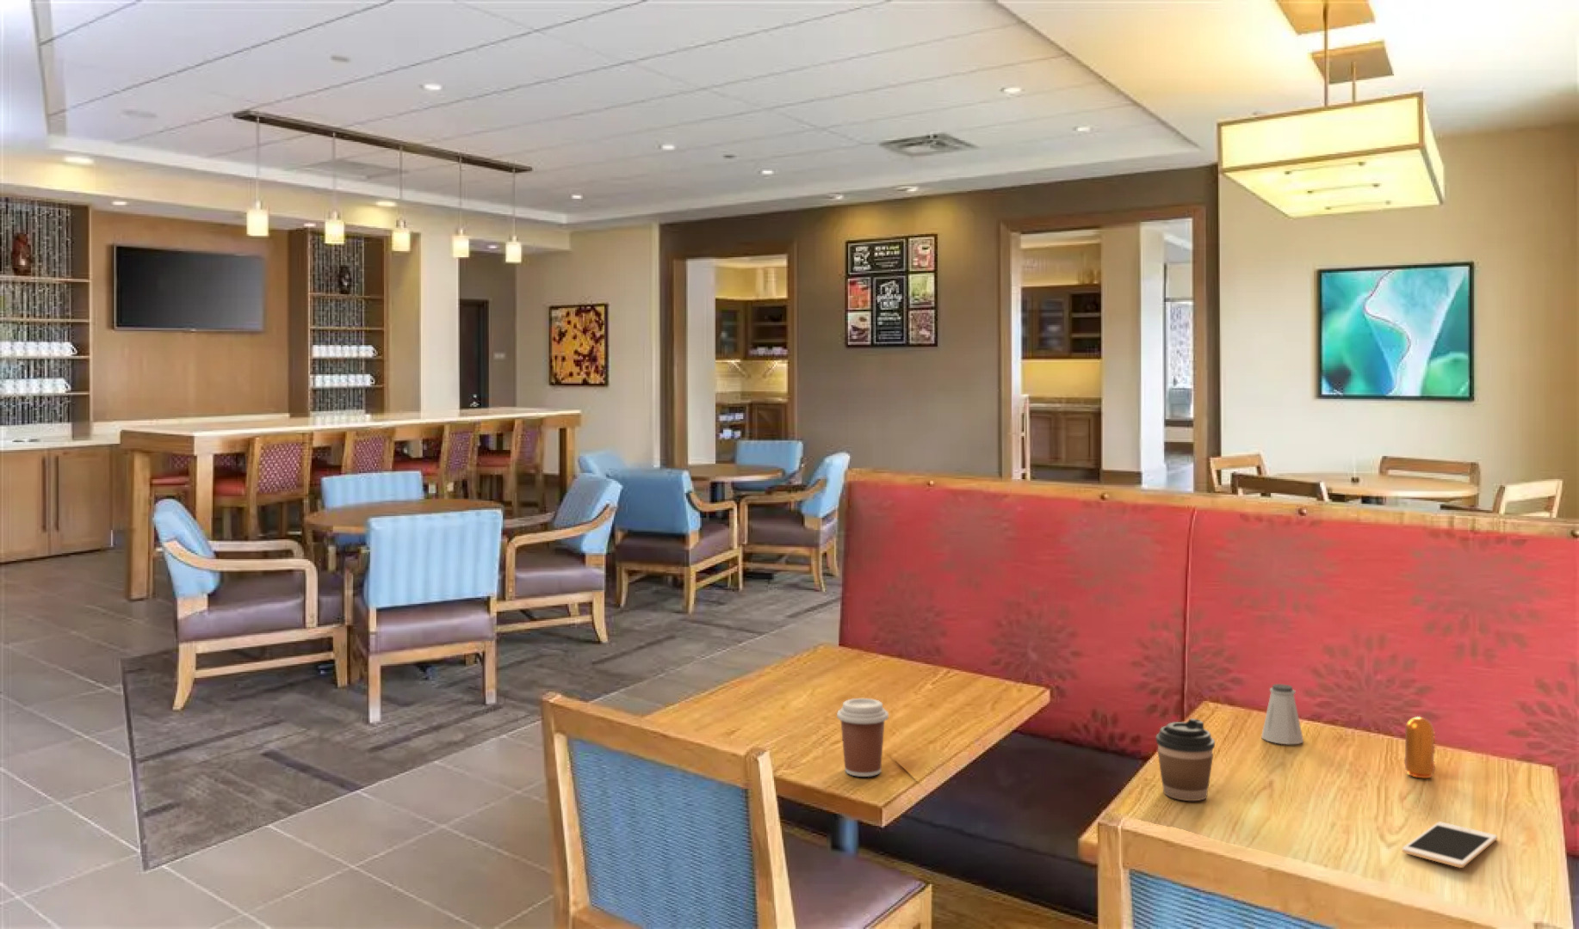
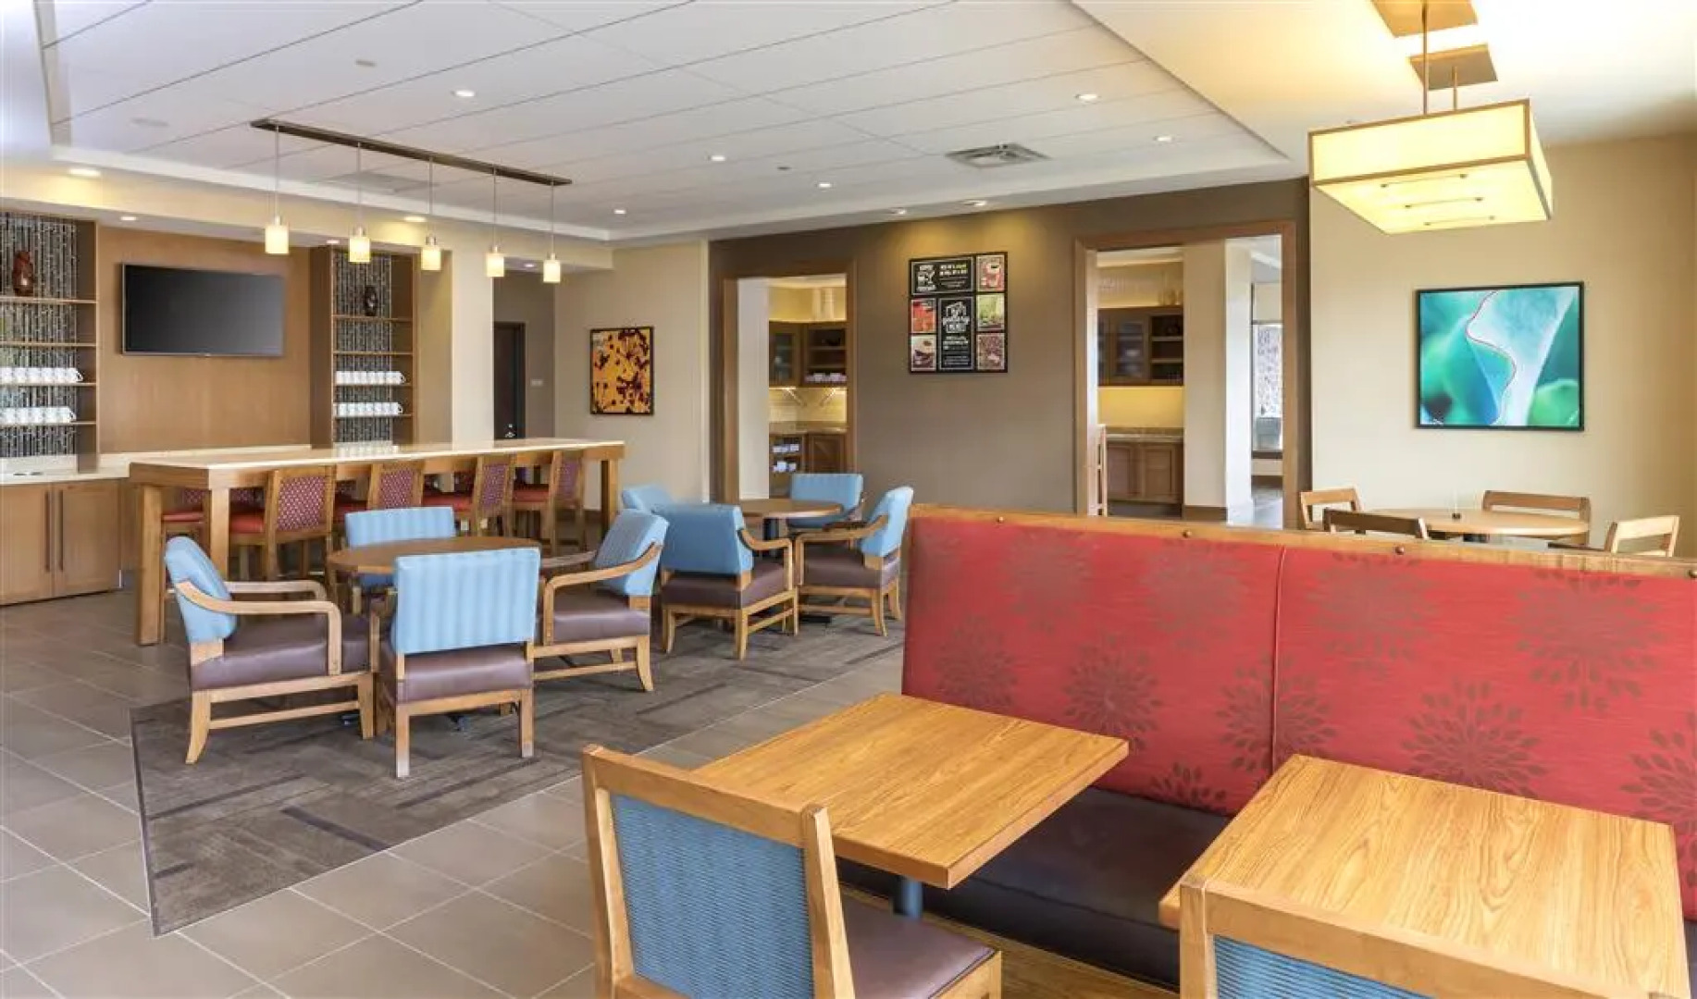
- coffee cup (1185, 756)
- saltshaker (1282, 712)
- pepper shaker (1419, 741)
- coffee cup (863, 737)
- cell phone (1450, 843)
